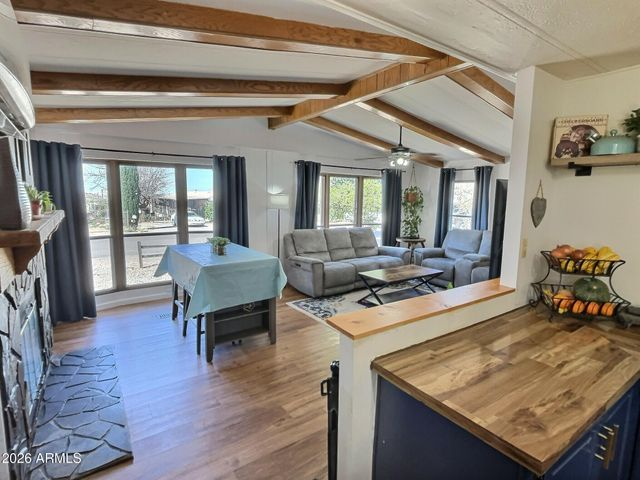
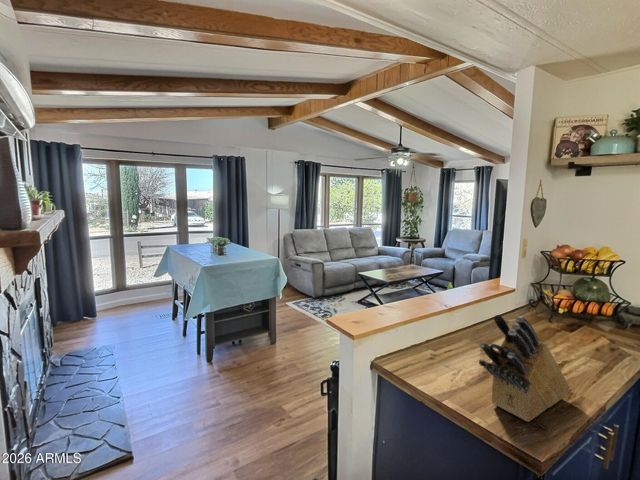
+ knife block (527, 356)
